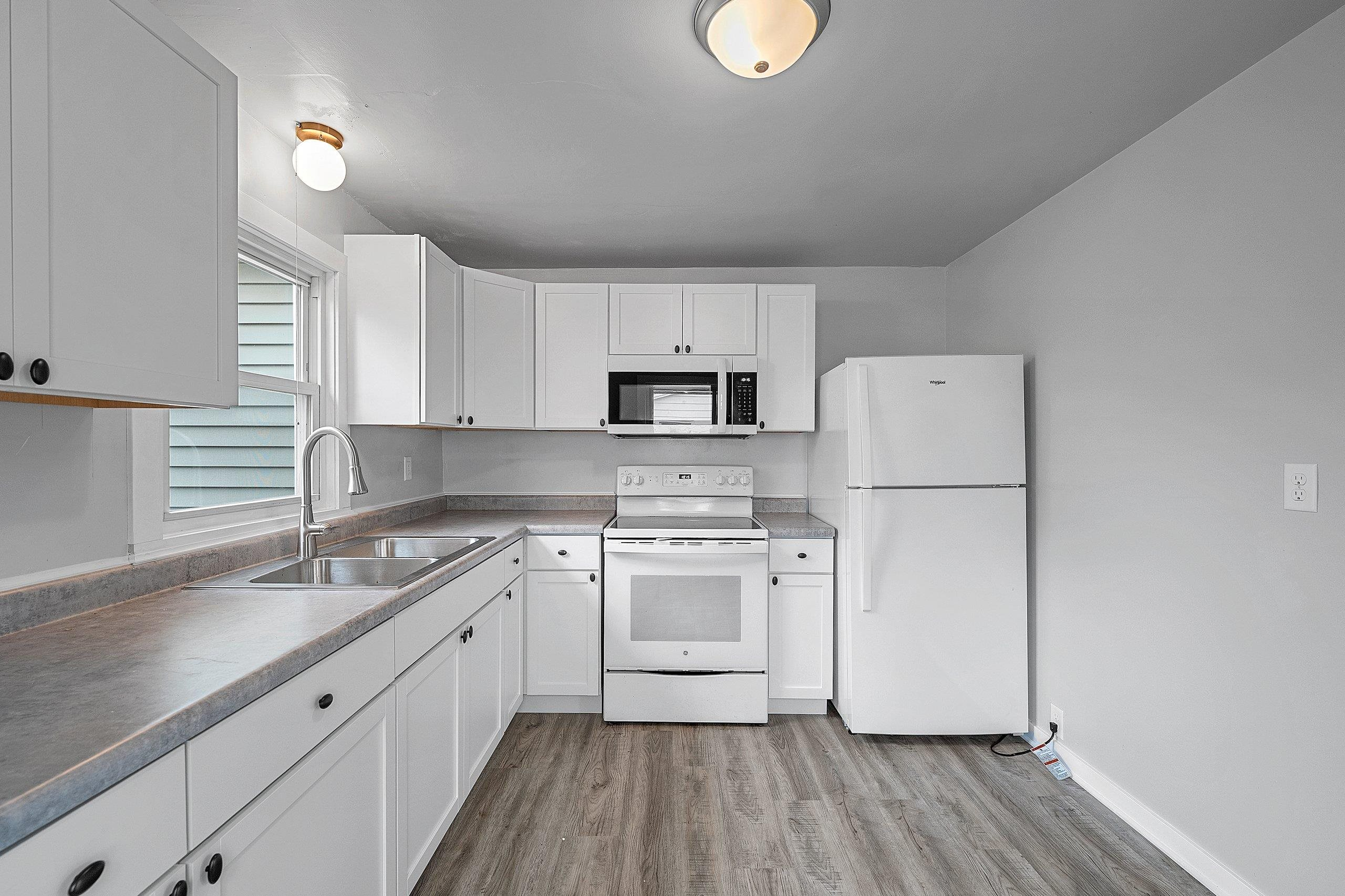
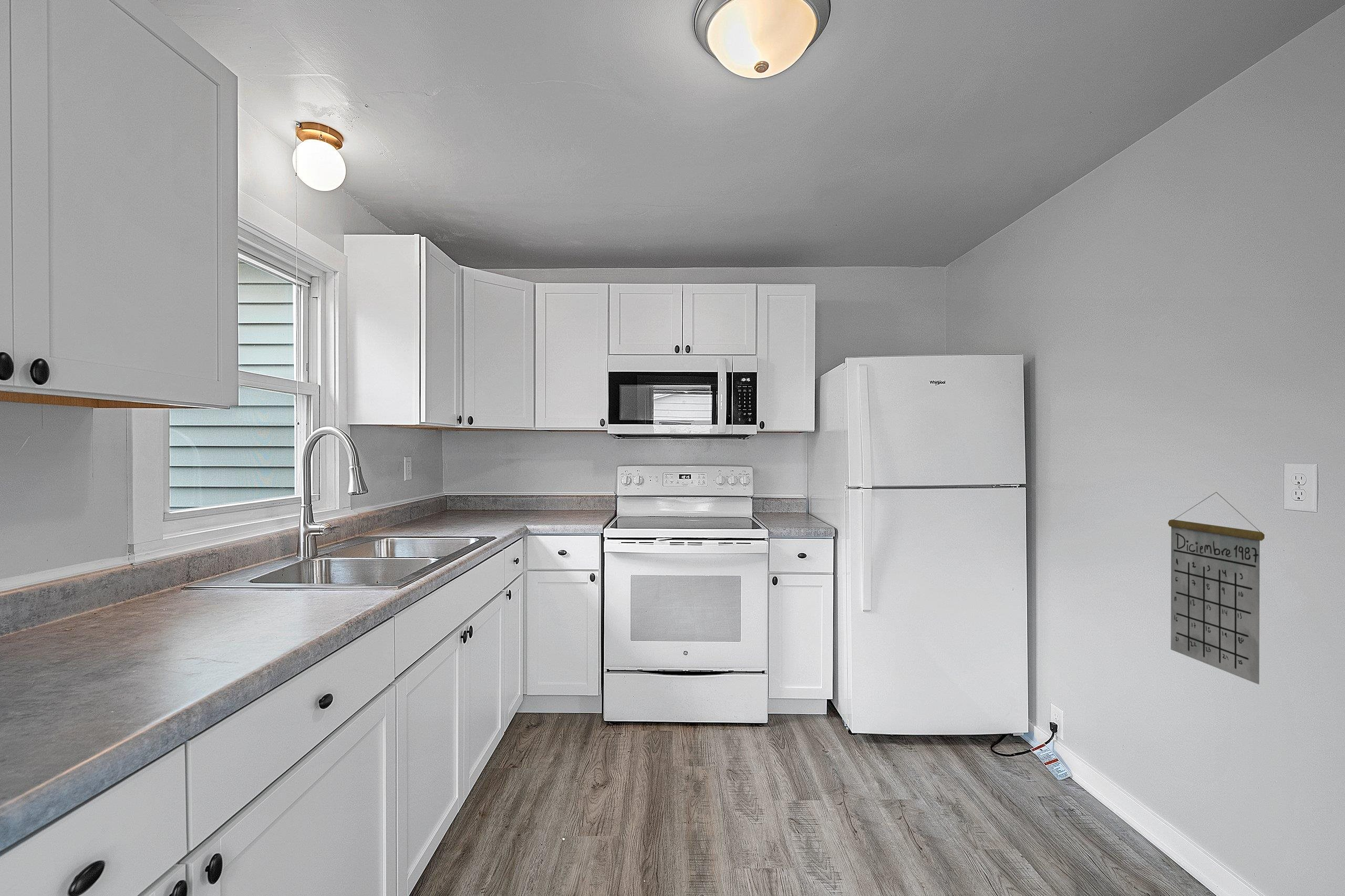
+ calendar (1212, 579)
